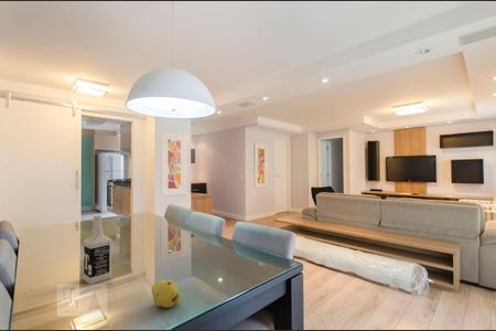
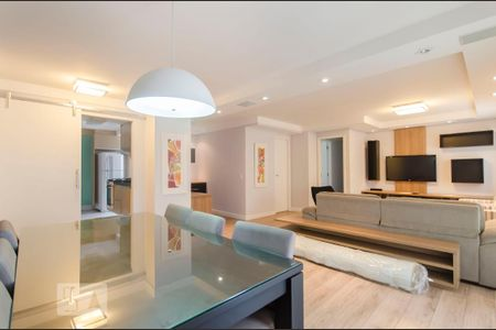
- vodka (97, 246)
- fruit (164, 291)
